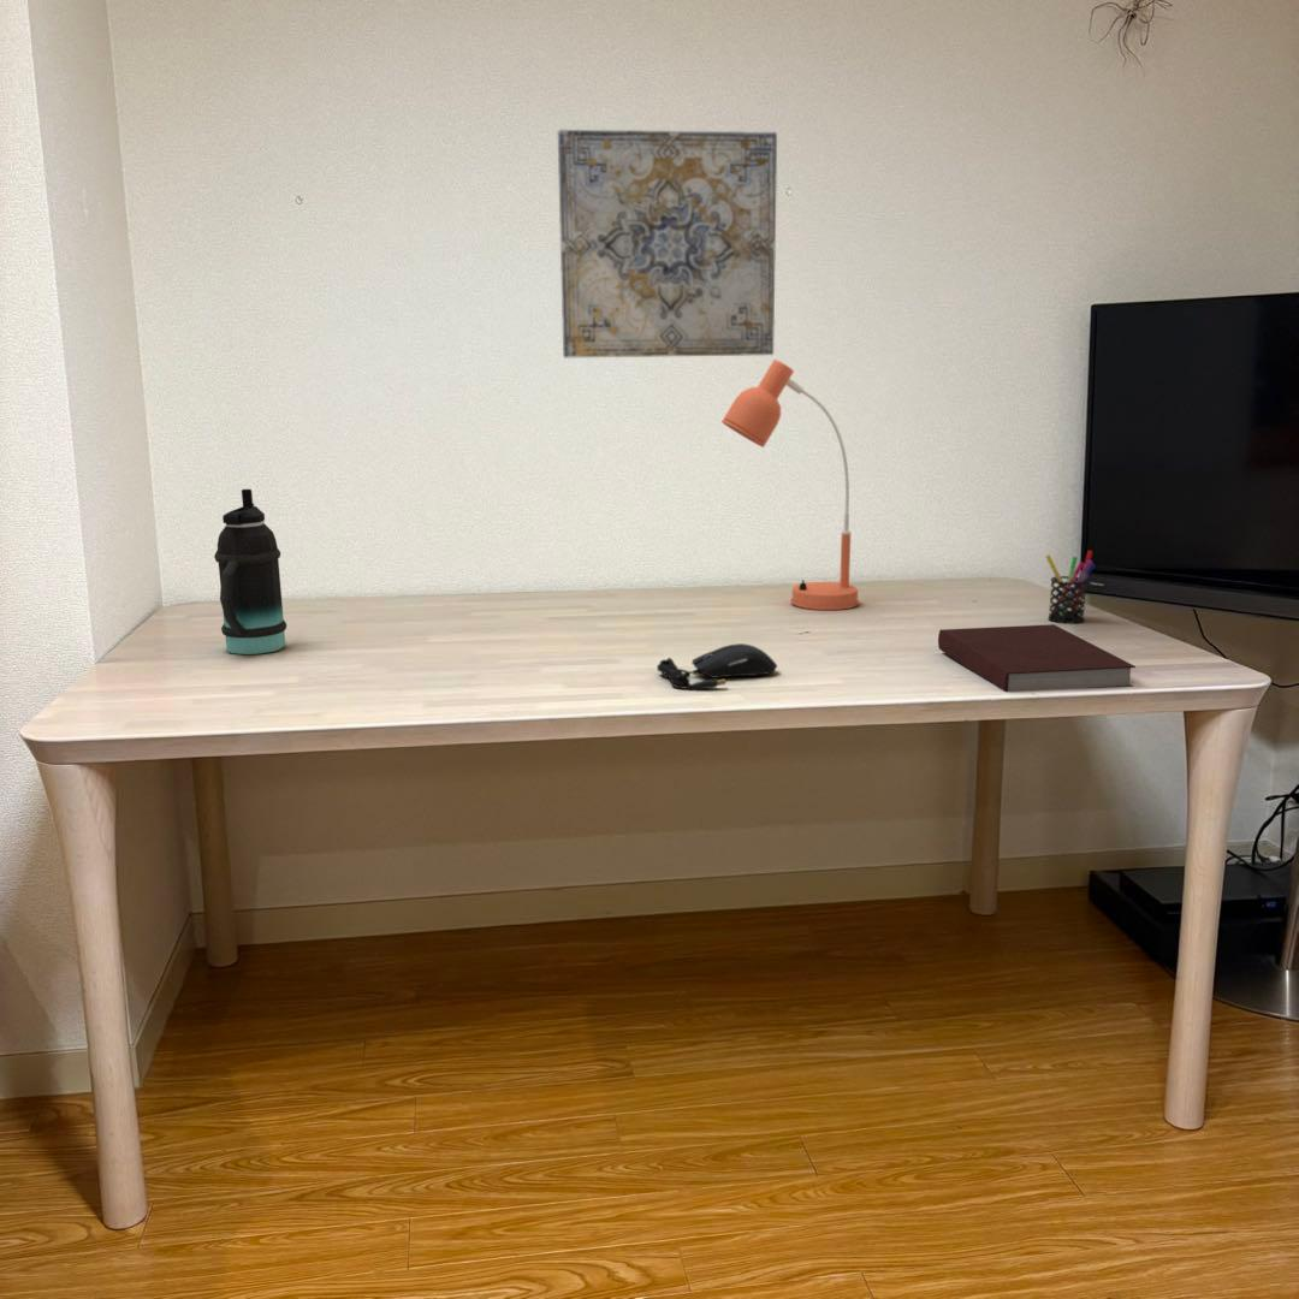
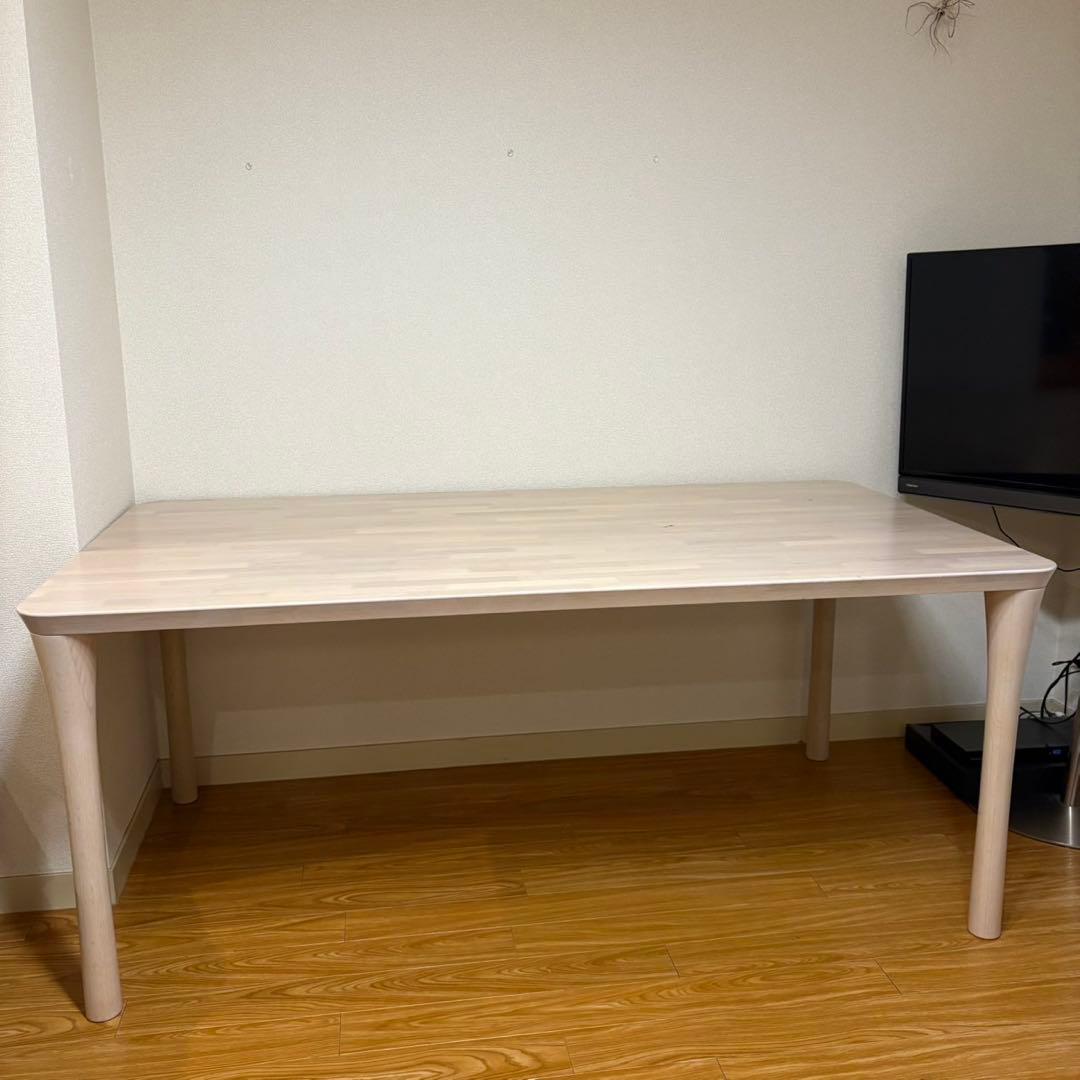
- wall art (668, 245)
- computer mouse (722, 664)
- pen holder (1070, 583)
- notebook (1031, 657)
- bottle (243, 573)
- desk lamp (763, 446)
